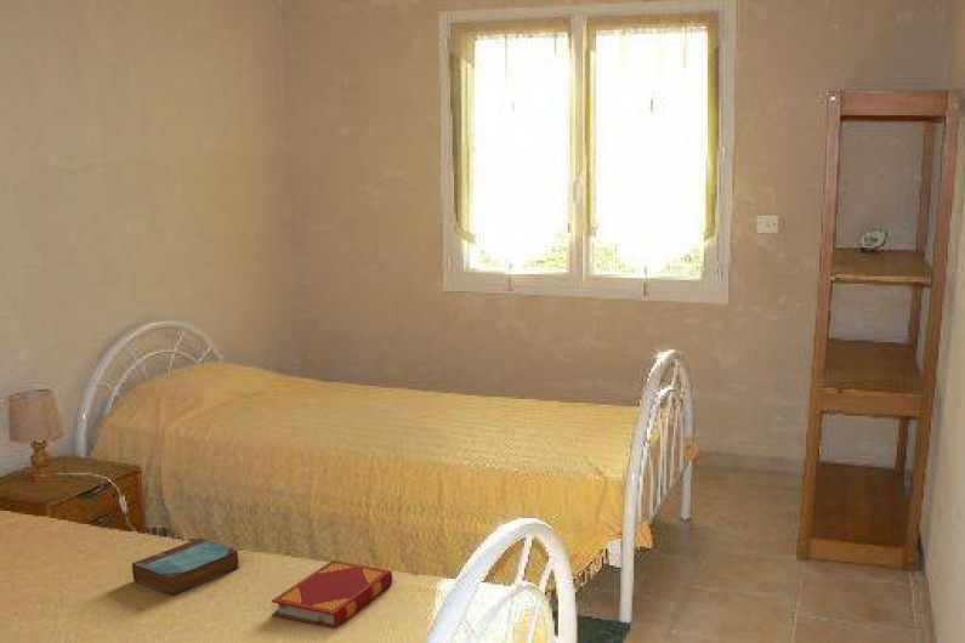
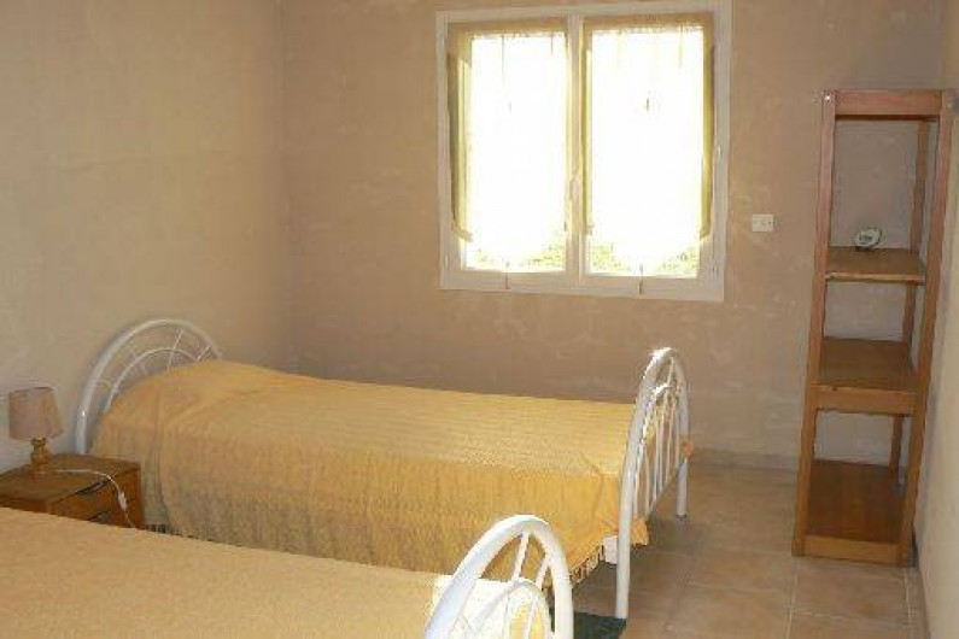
- book (187, 564)
- hardback book (334, 592)
